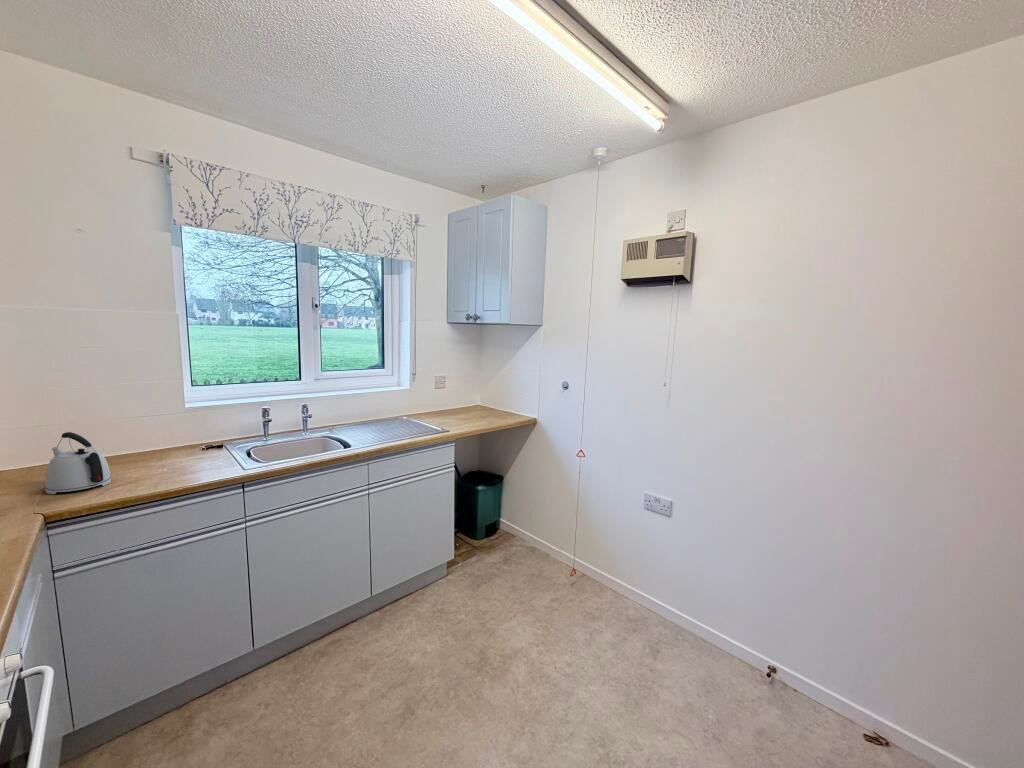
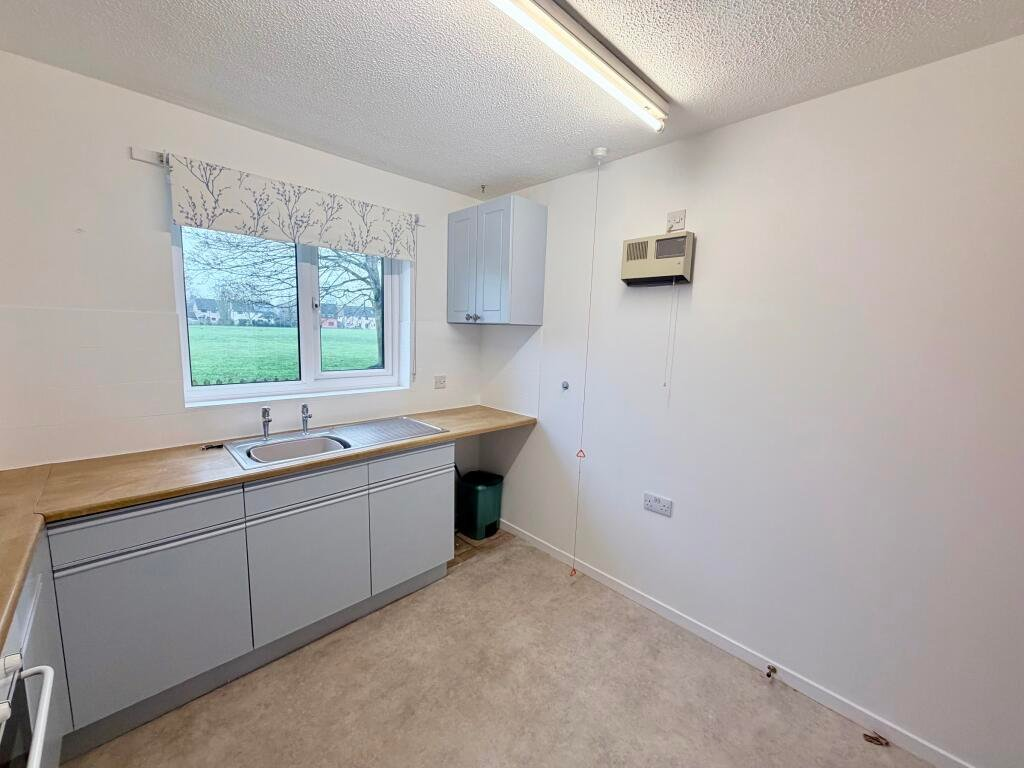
- kettle (75, 459)
